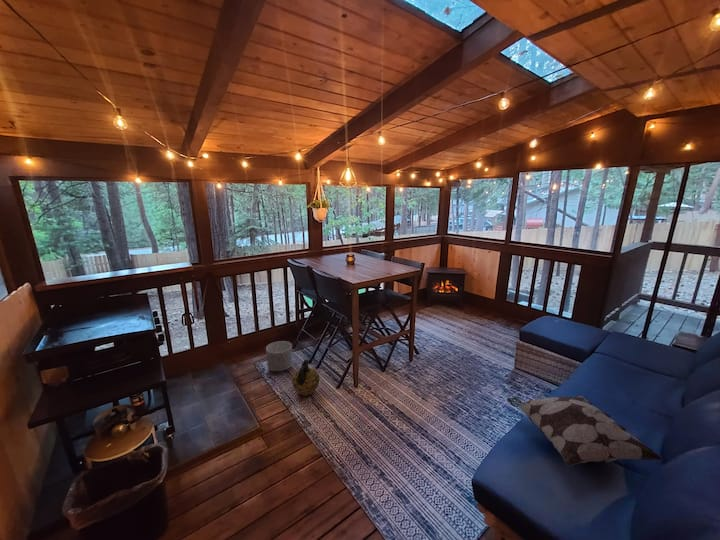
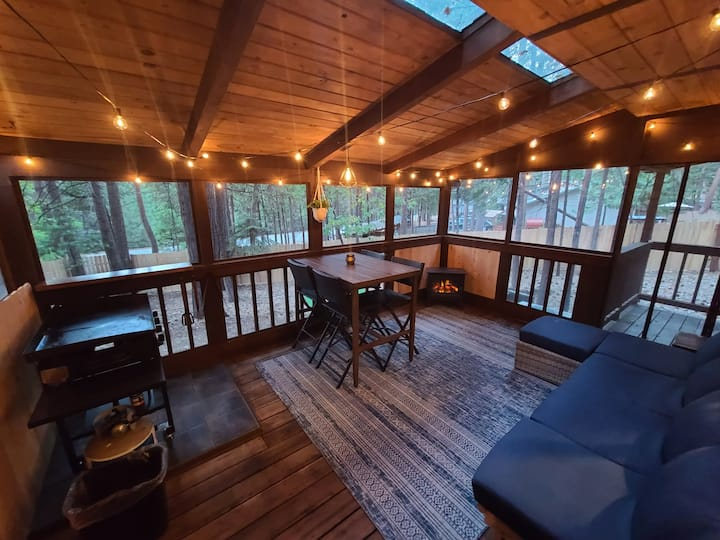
- decorative pillow (573, 424)
- ceramic jug (305, 377)
- planter (279, 357)
